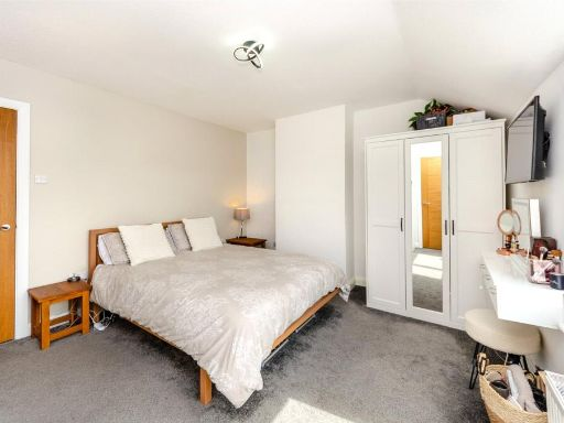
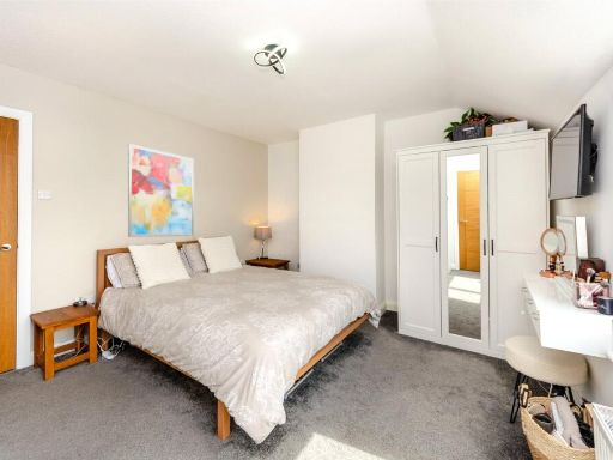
+ wall art (163, 194)
